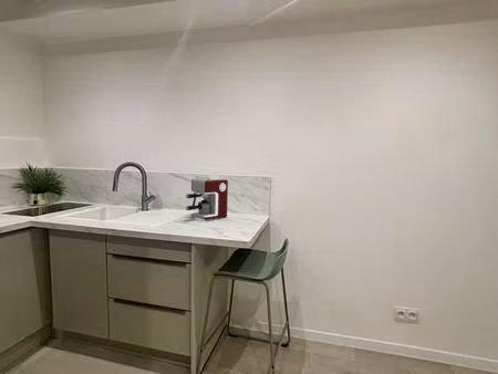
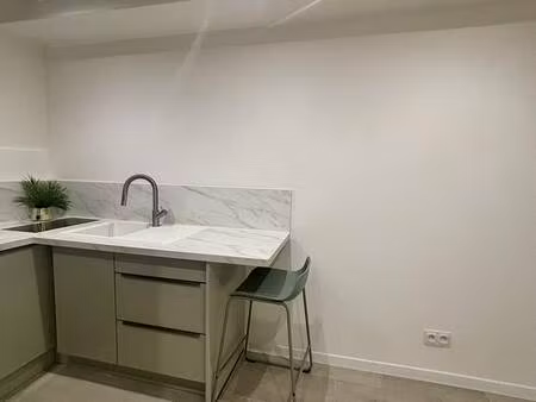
- coffee maker (204, 195)
